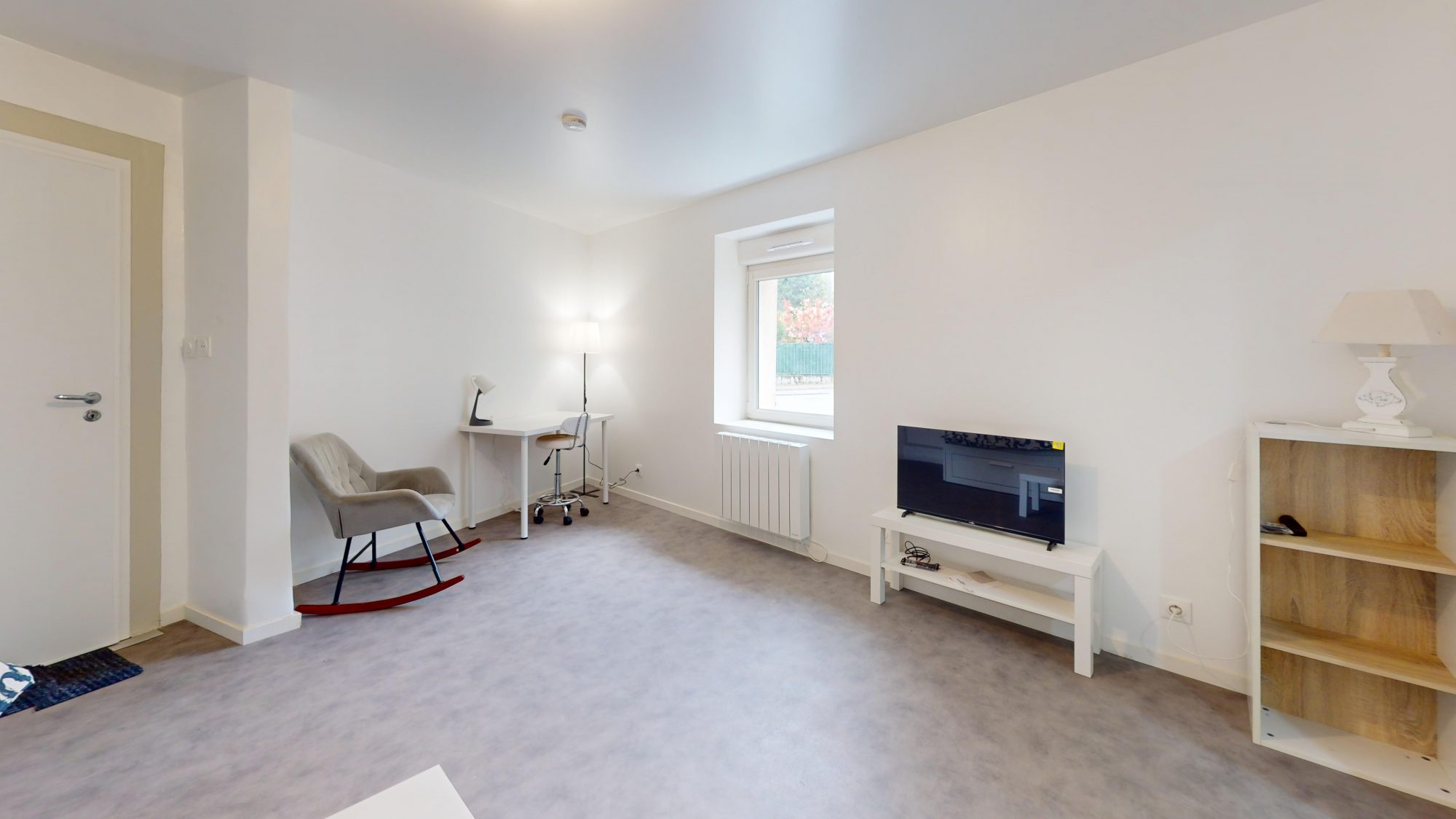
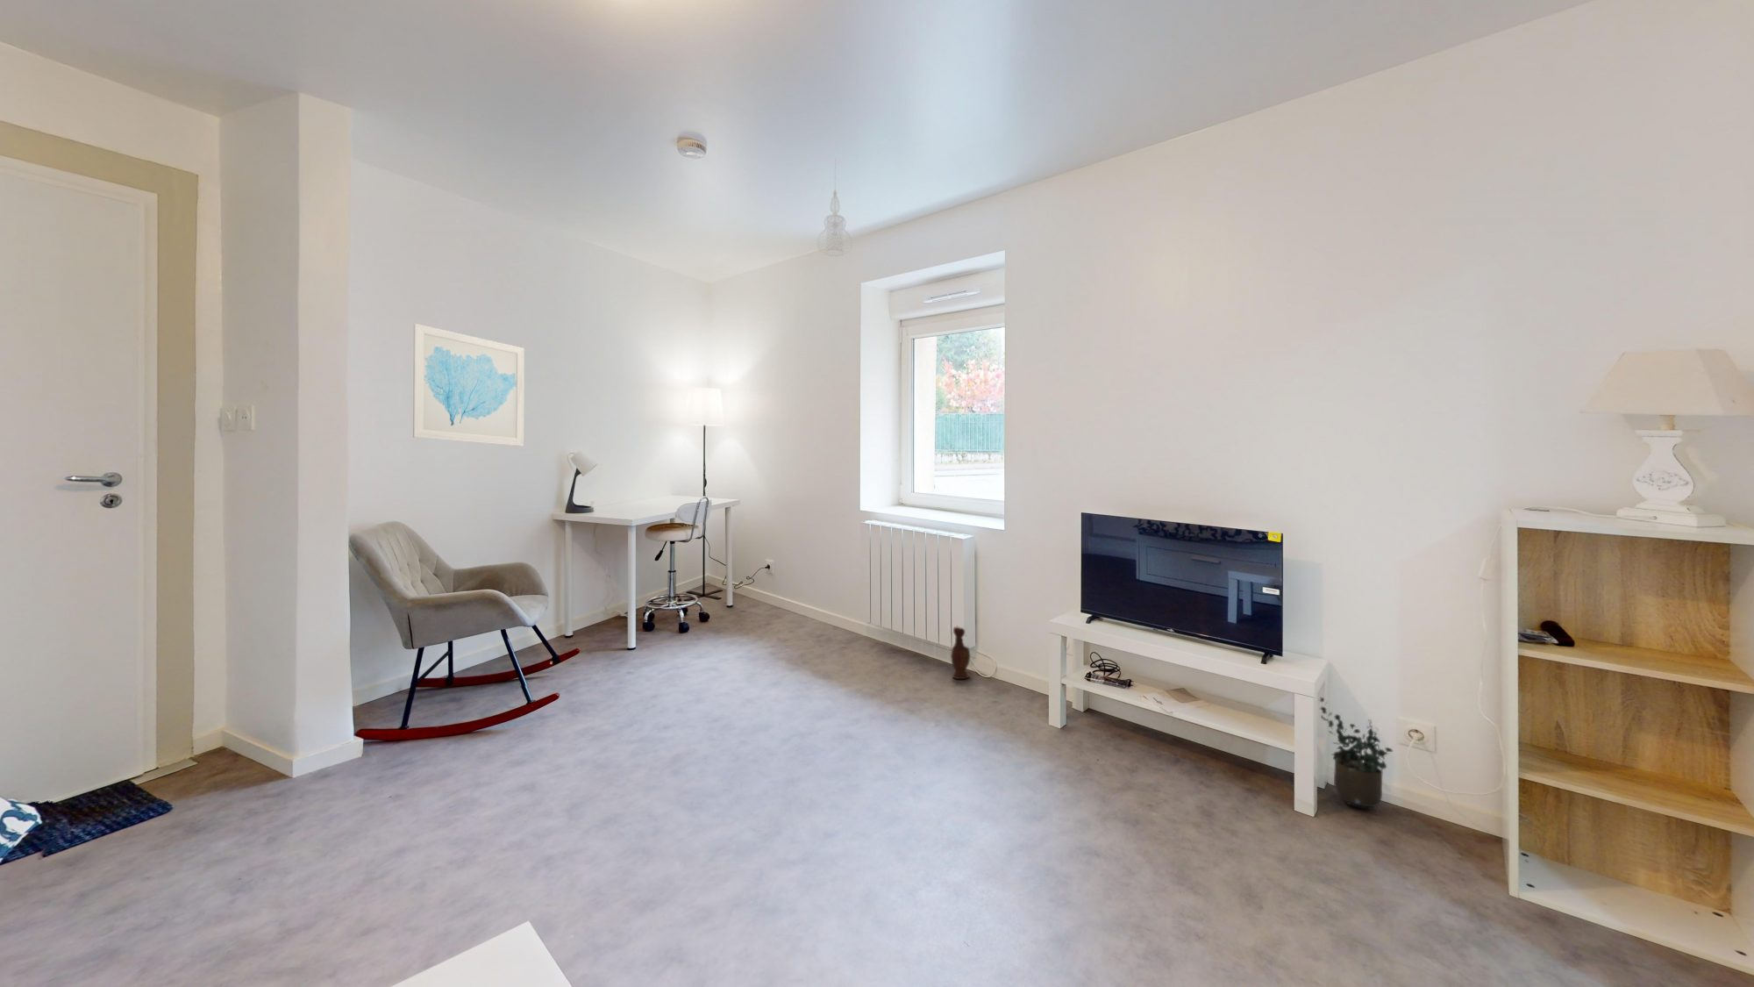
+ vase (960, 651)
+ potted plant (1354, 753)
+ pendant lamp (835, 201)
+ wall art (472, 389)
